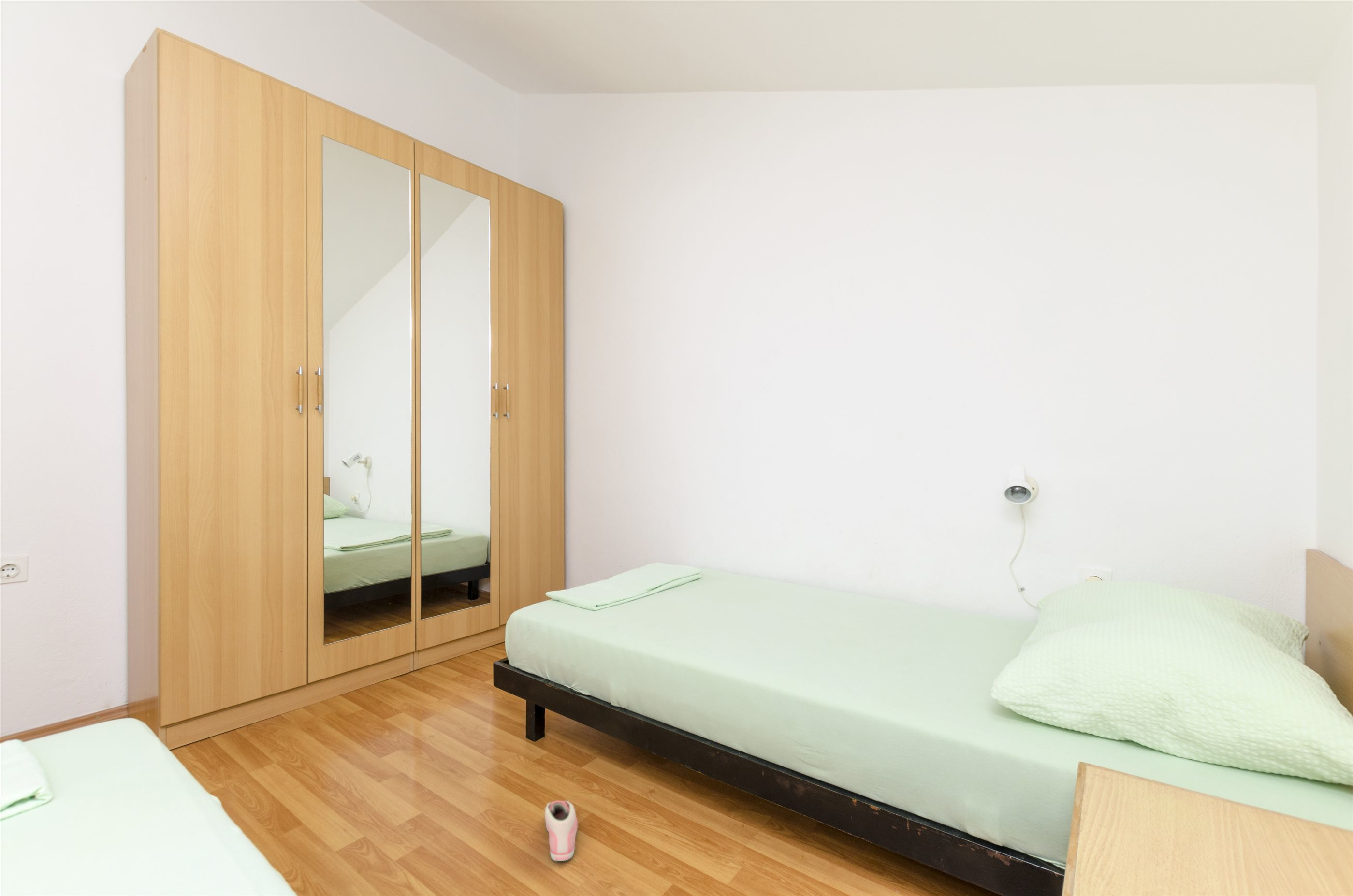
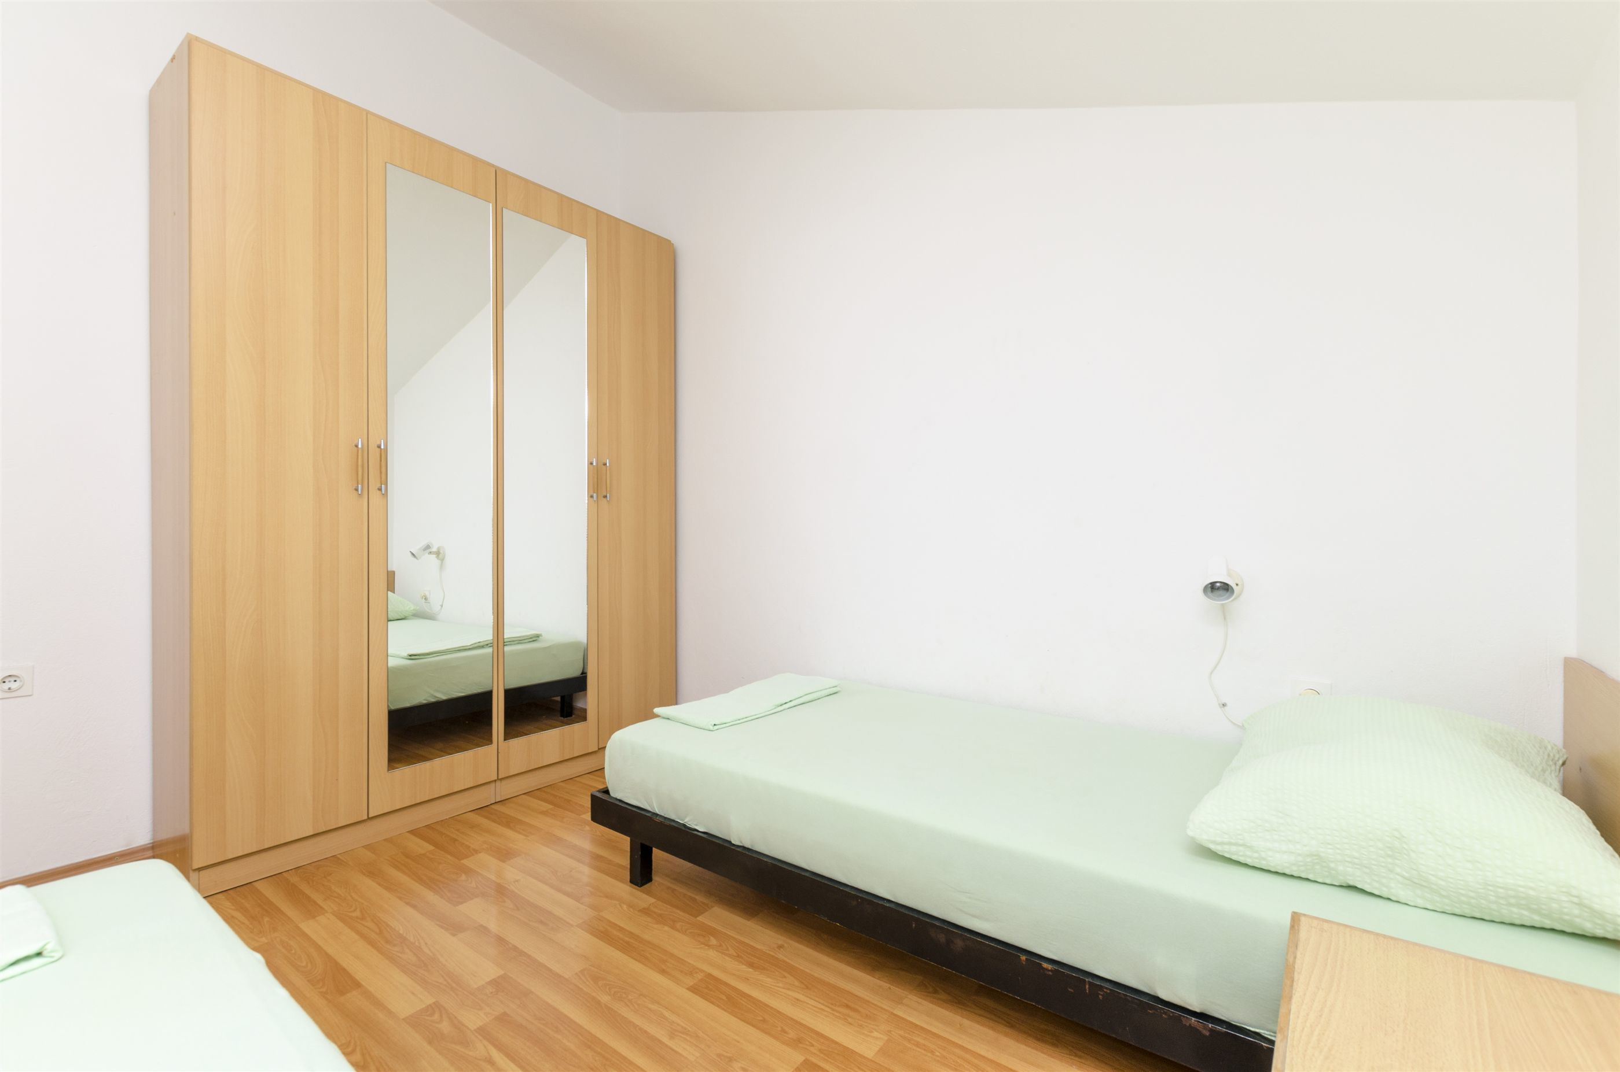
- sneaker (561, 814)
